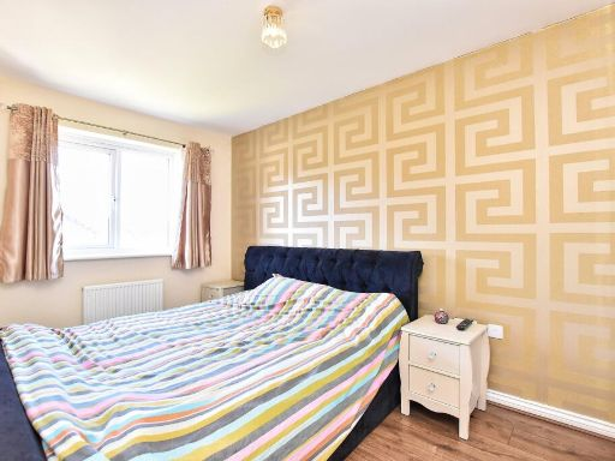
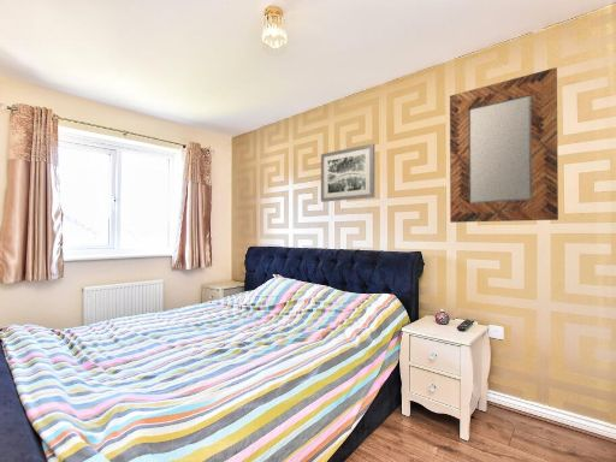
+ wall art (345, 174)
+ home mirror (498, 152)
